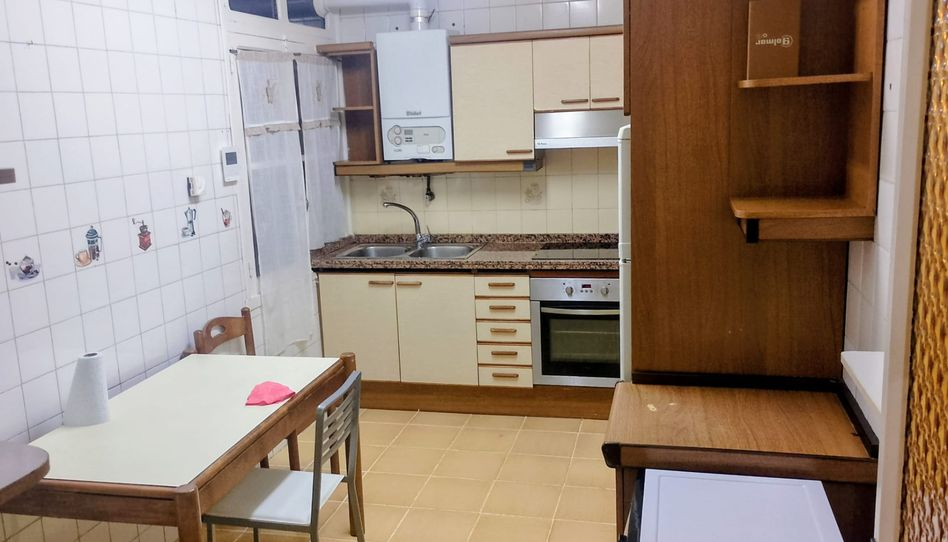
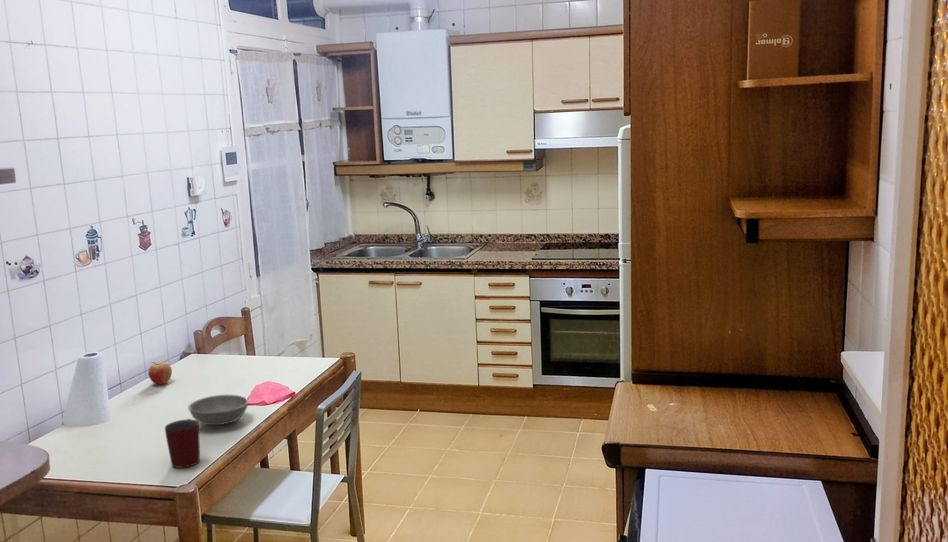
+ soup bowl (219, 412)
+ mug (185, 441)
+ fruit (160, 372)
